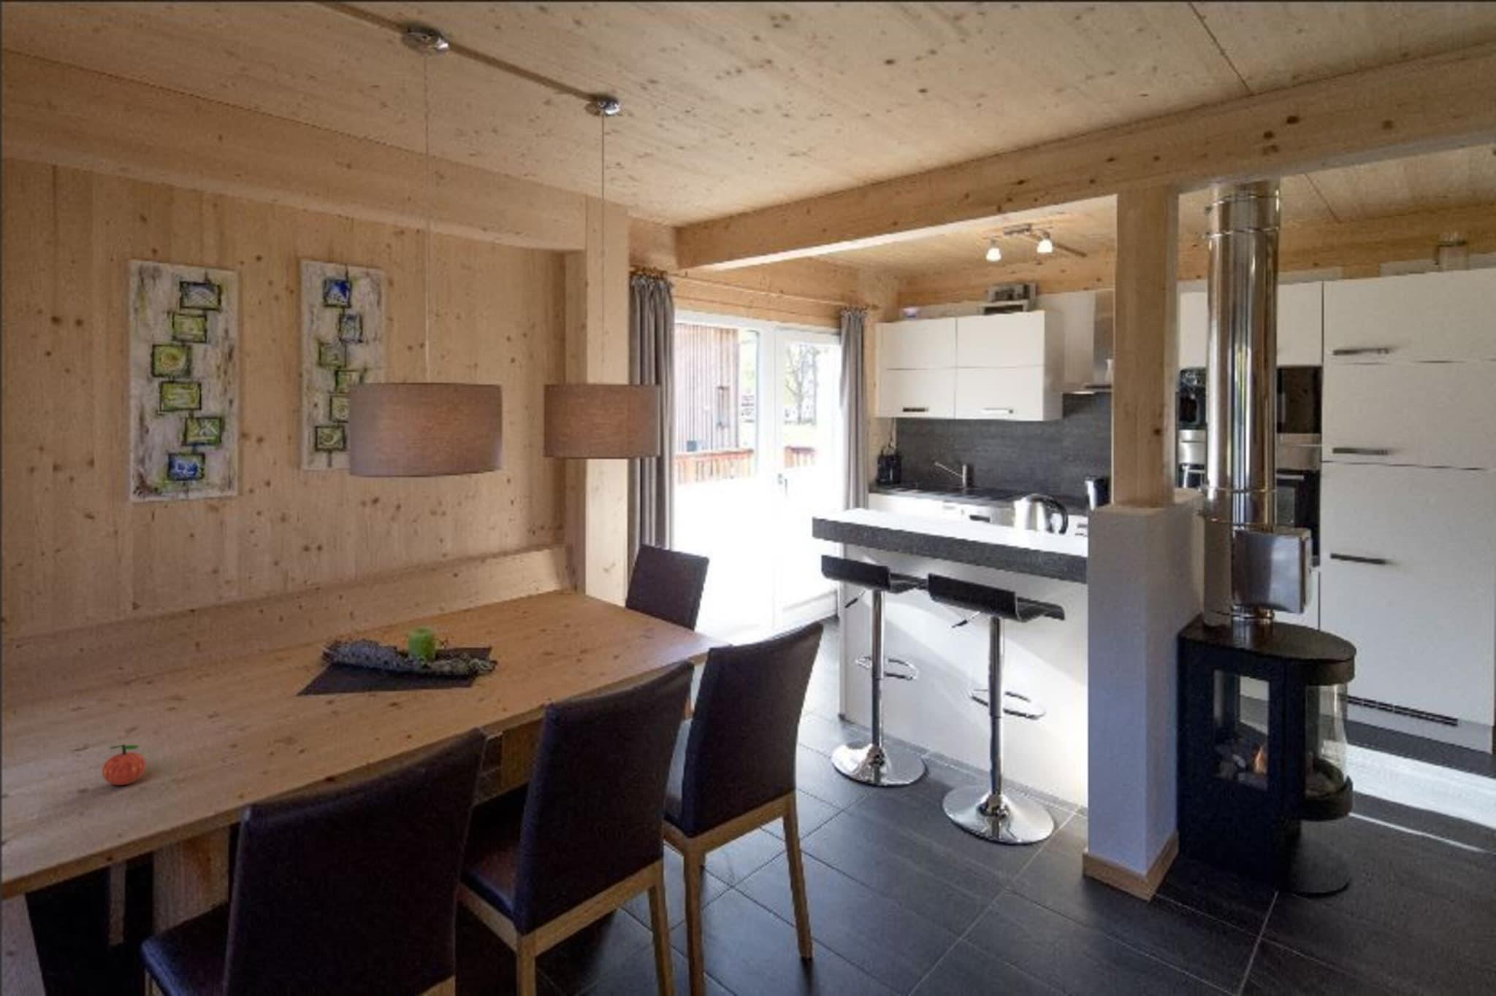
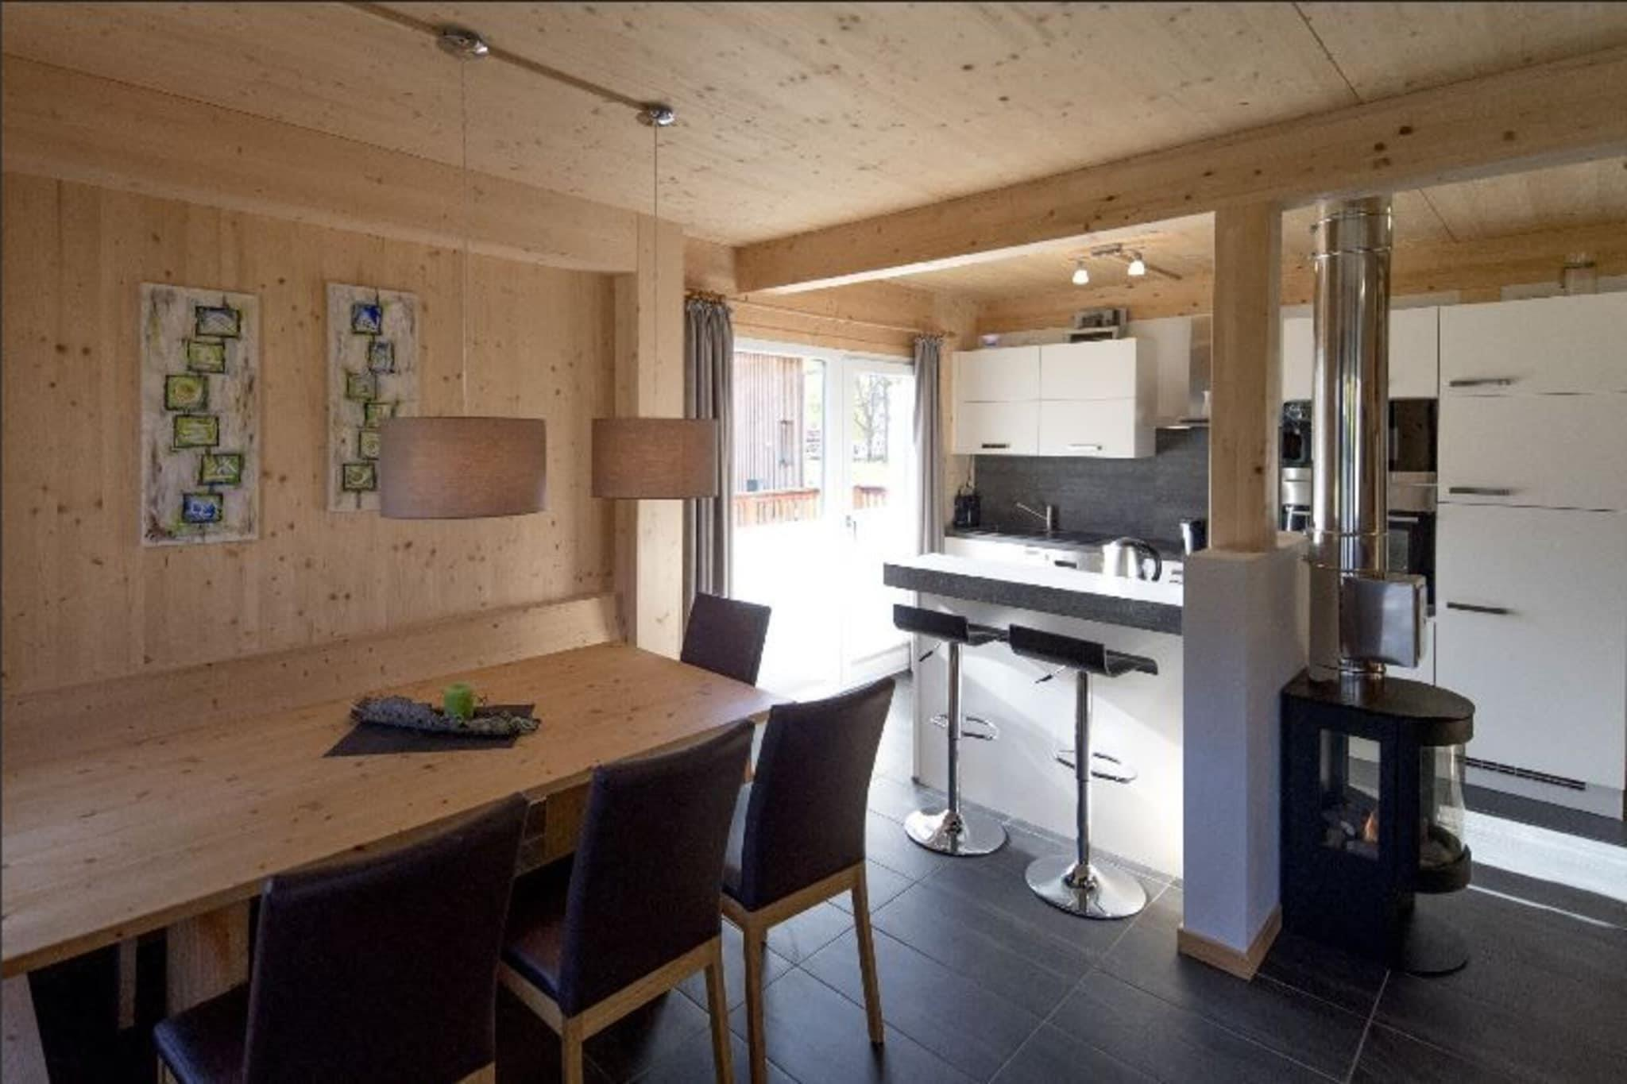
- apple (125, 764)
